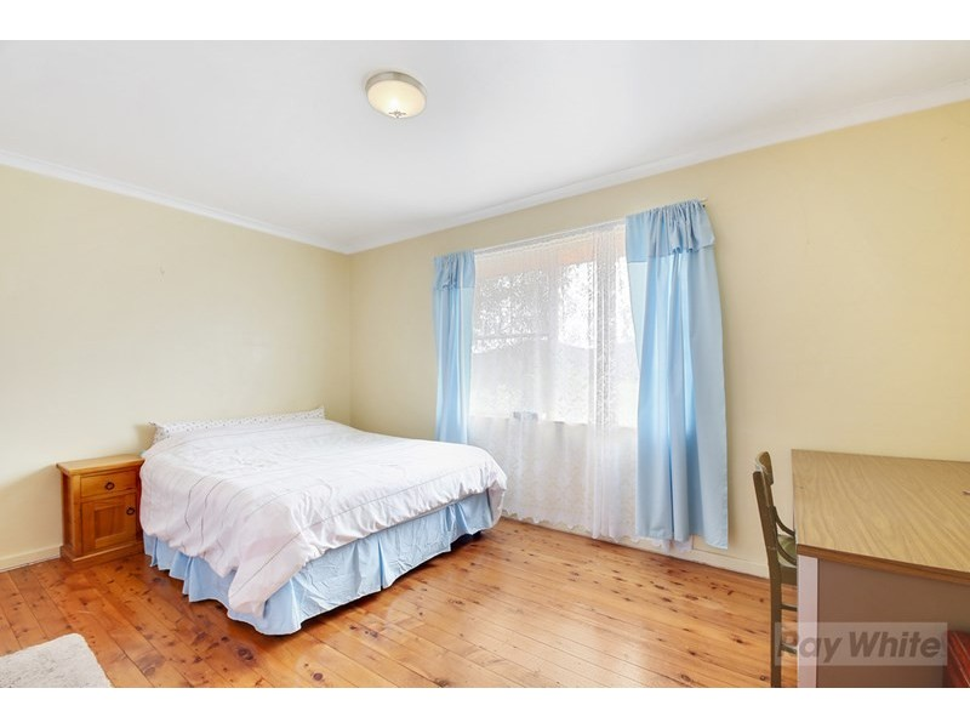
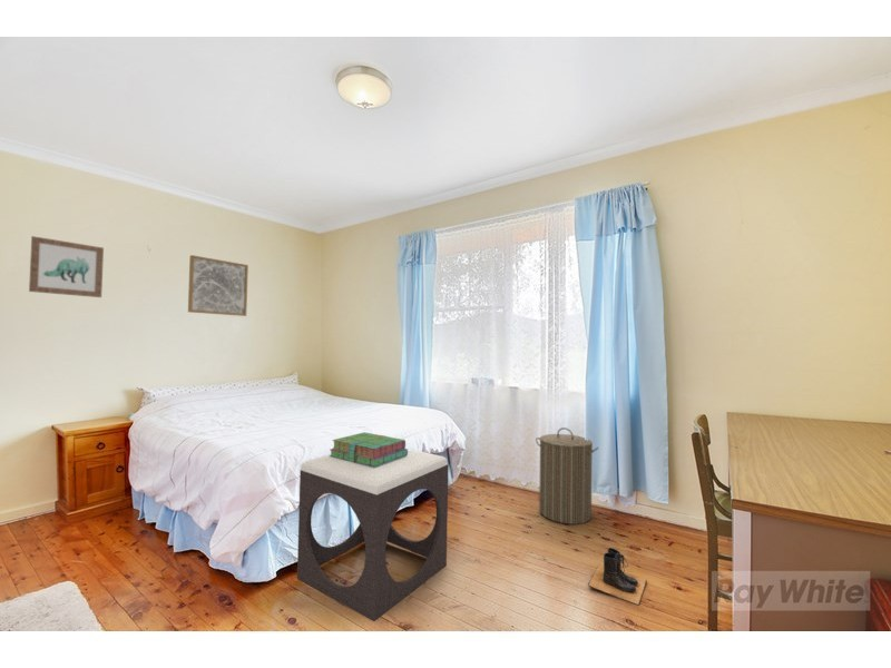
+ footstool (375, 513)
+ laundry hamper (565, 470)
+ boots (617, 569)
+ wall art (219, 287)
+ wall art (68, 268)
+ stack of books (369, 448)
